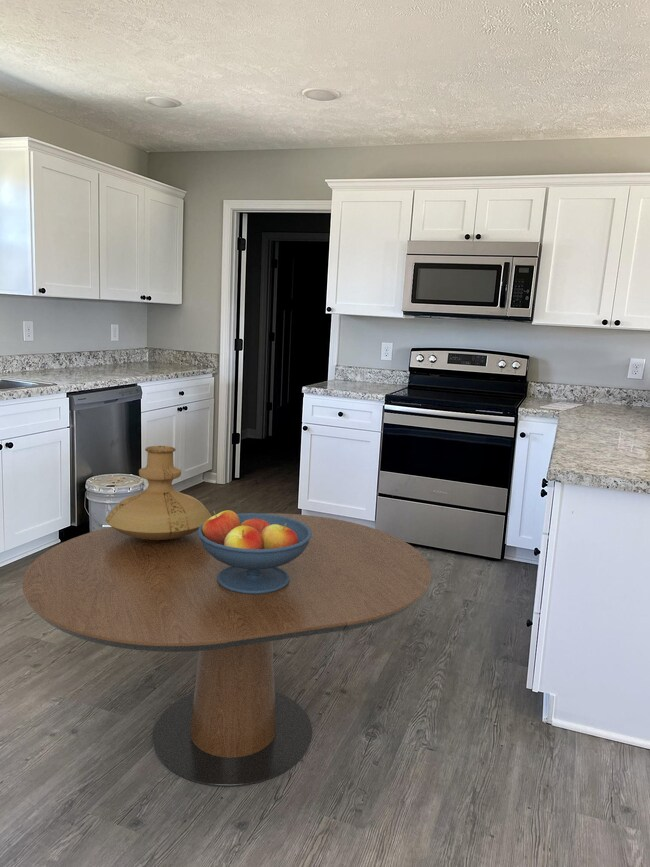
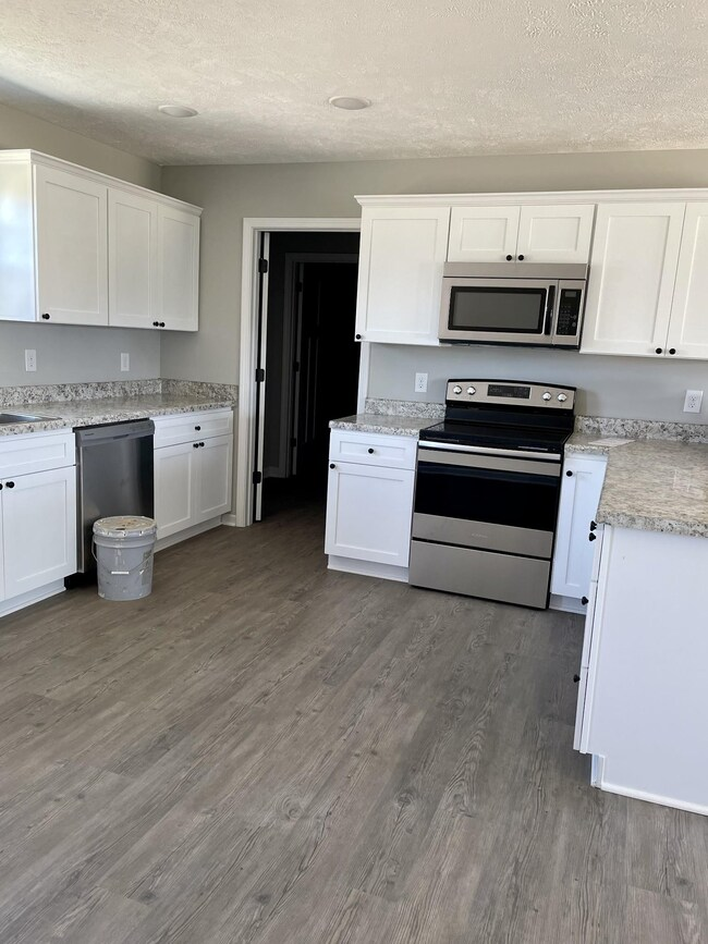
- fruit bowl (254, 545)
- vase (160, 492)
- dining table (230, 636)
